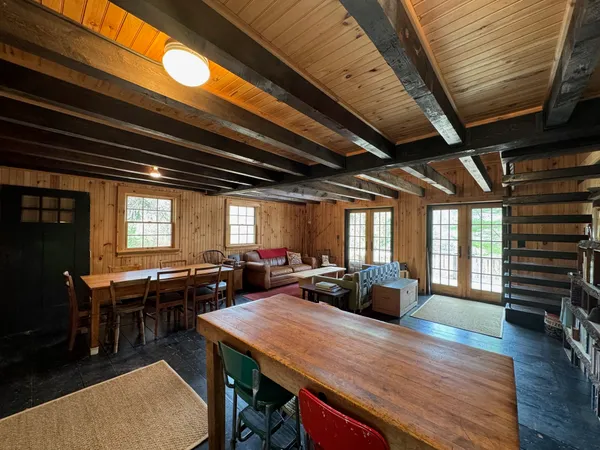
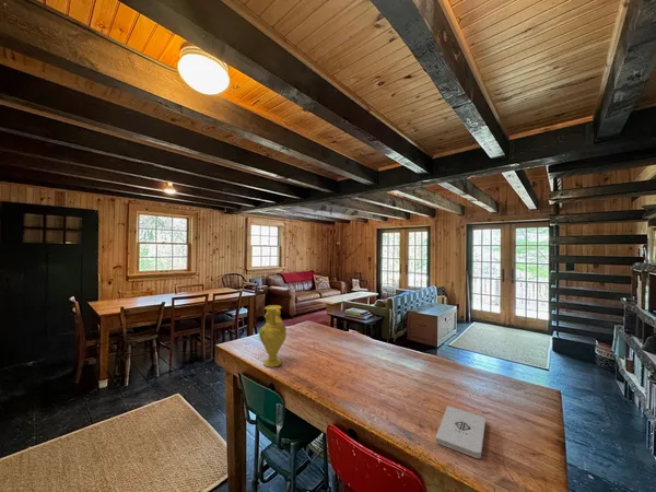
+ vase (272, 335)
+ notepad (461, 429)
